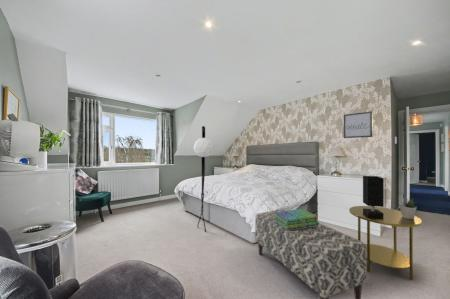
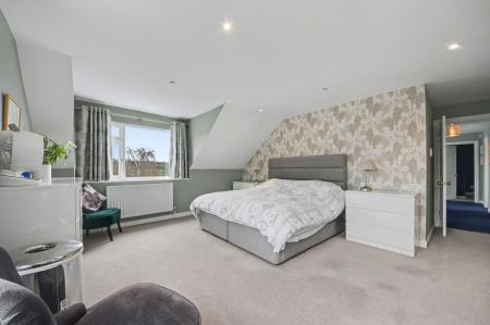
- side table (382, 246)
- table lamp (372, 195)
- bench (300, 248)
- stack of books (295, 219)
- wall art (357, 125)
- floor lamp (203, 177)
- potted plant (408, 207)
